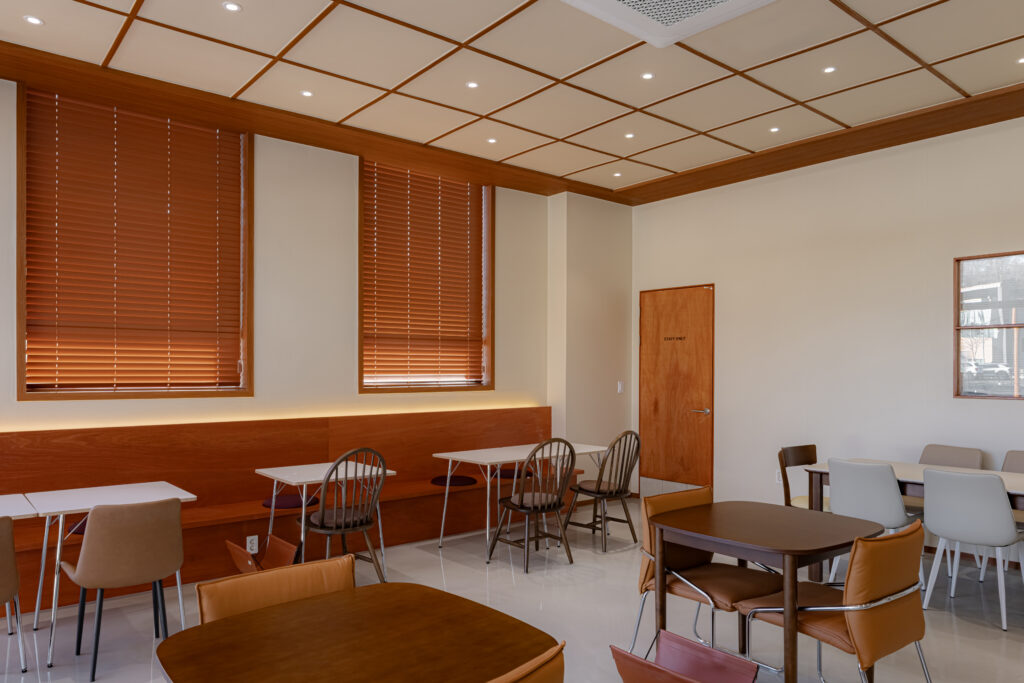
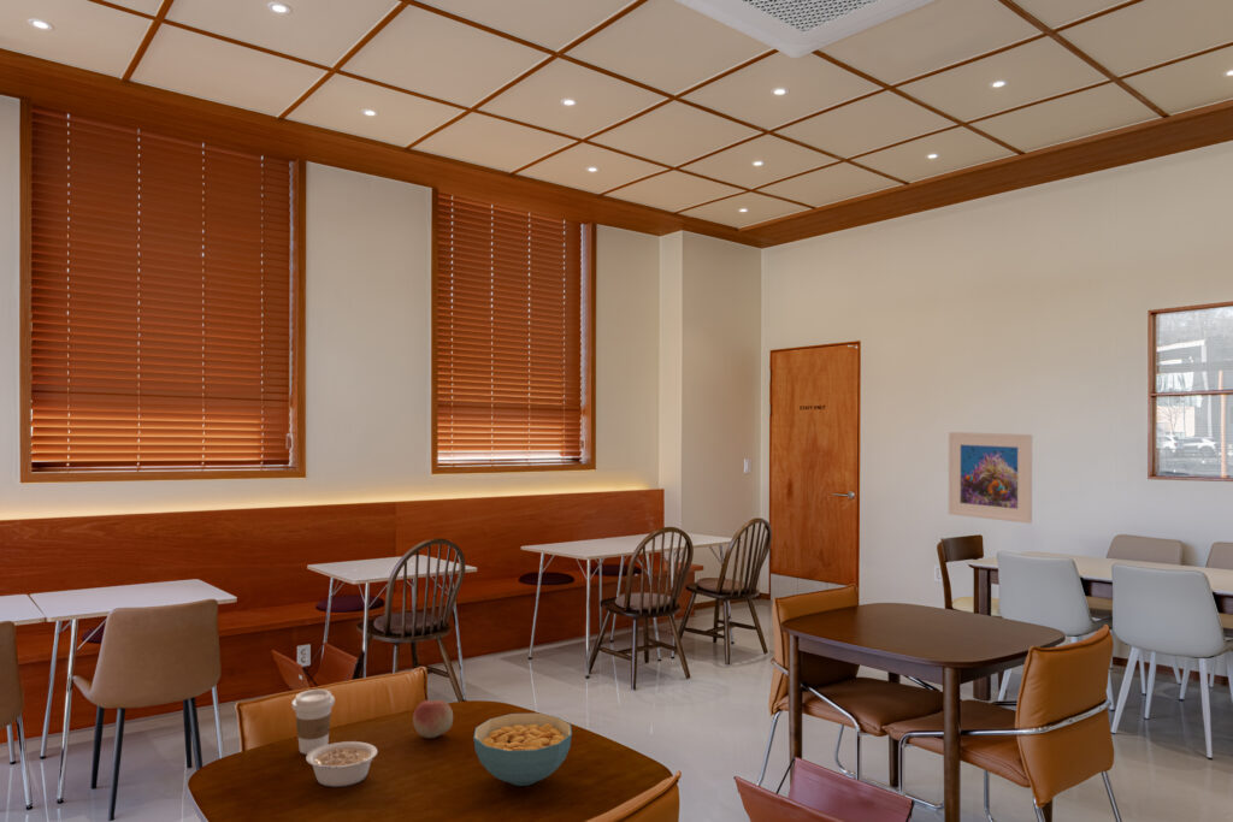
+ coffee cup (313, 721)
+ cereal bowl (523, 755)
+ legume (344, 763)
+ fruit (432, 717)
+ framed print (989, 475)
